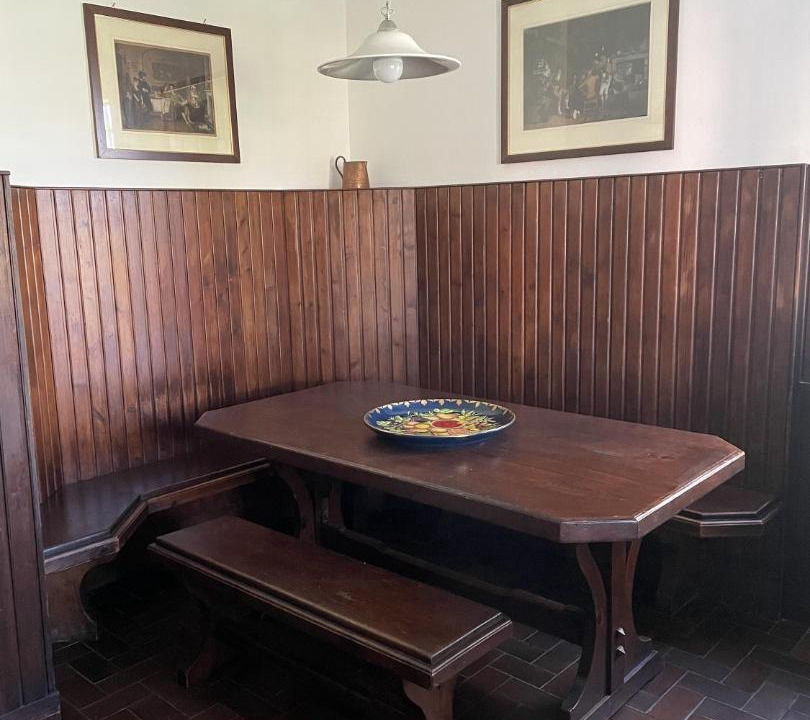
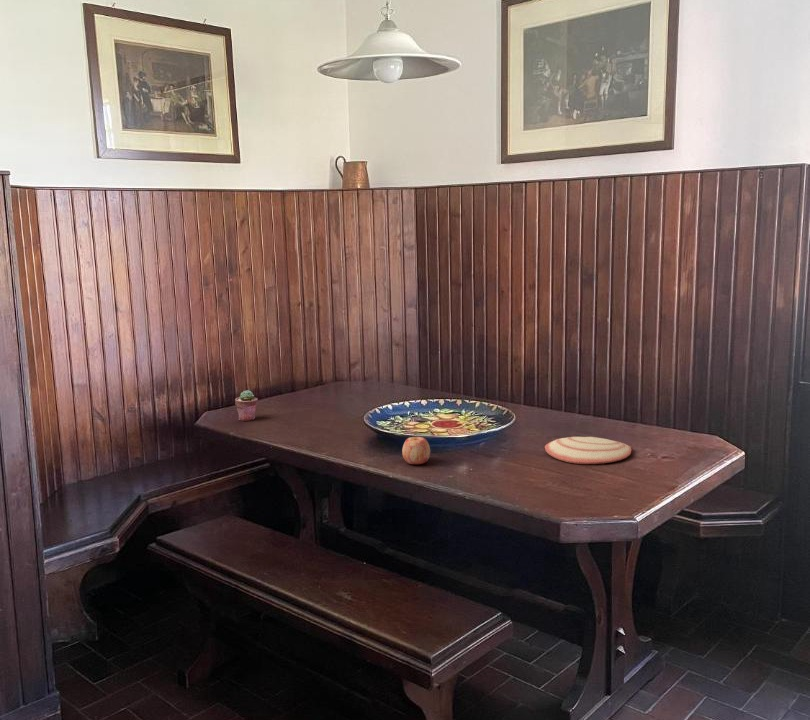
+ potted succulent (246, 404)
+ plate (587, 446)
+ apple (416, 450)
